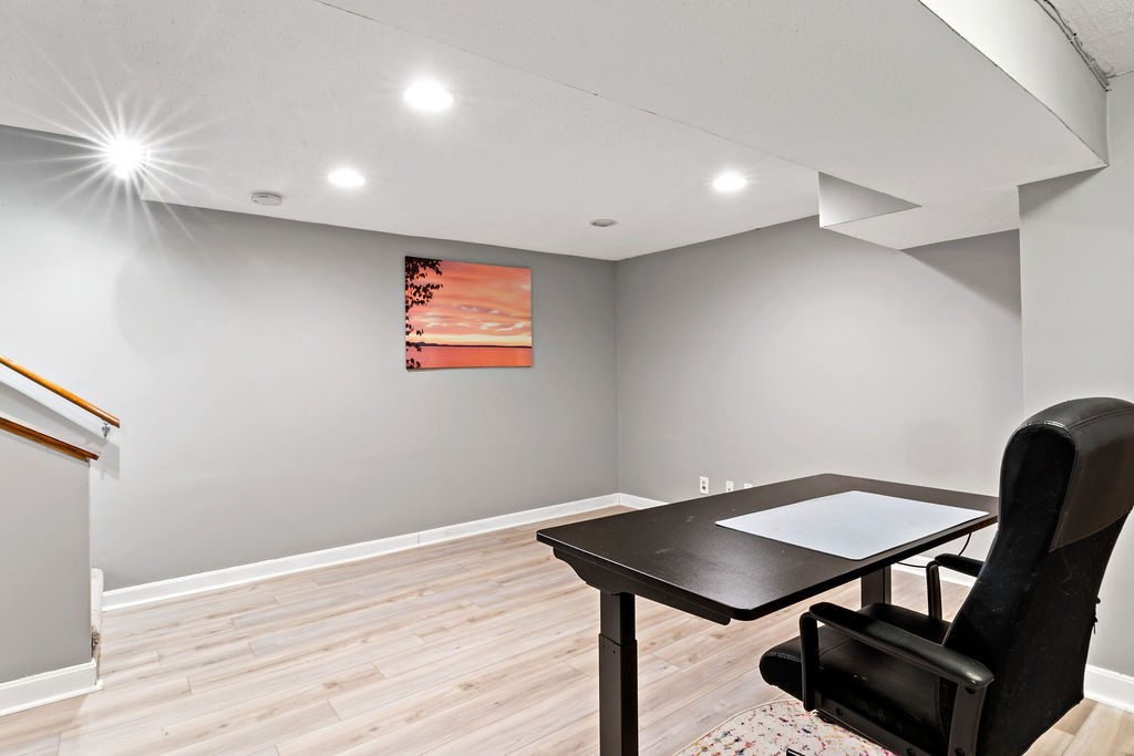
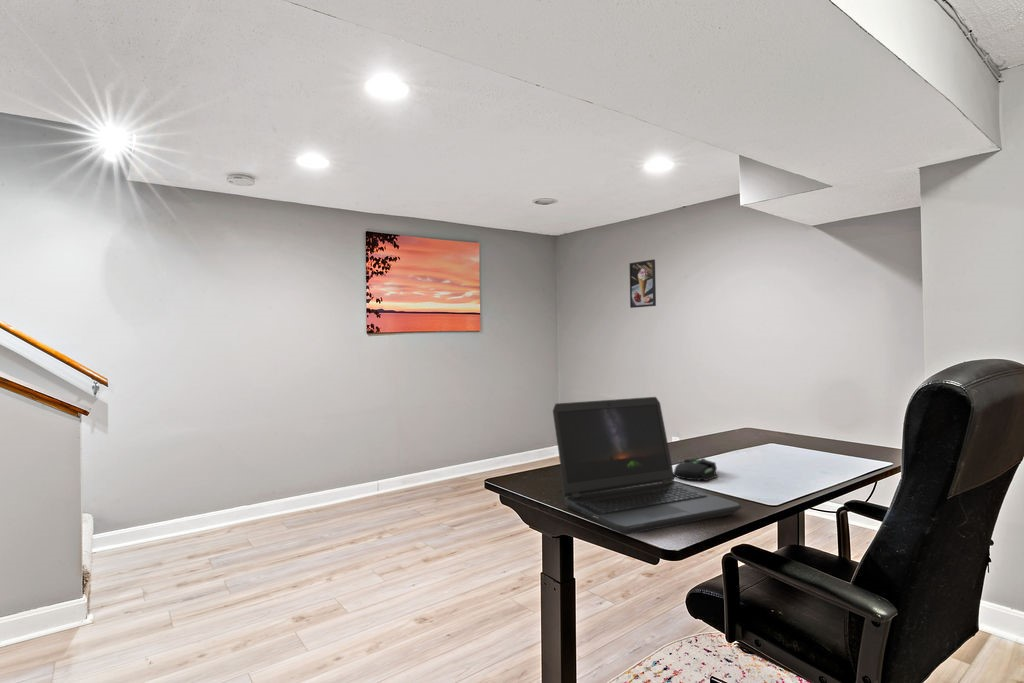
+ laptop computer (643, 456)
+ mouse (696, 467)
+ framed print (642, 284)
